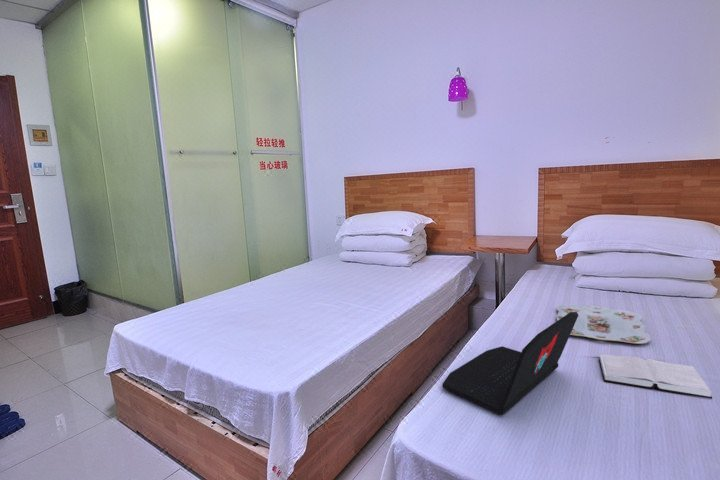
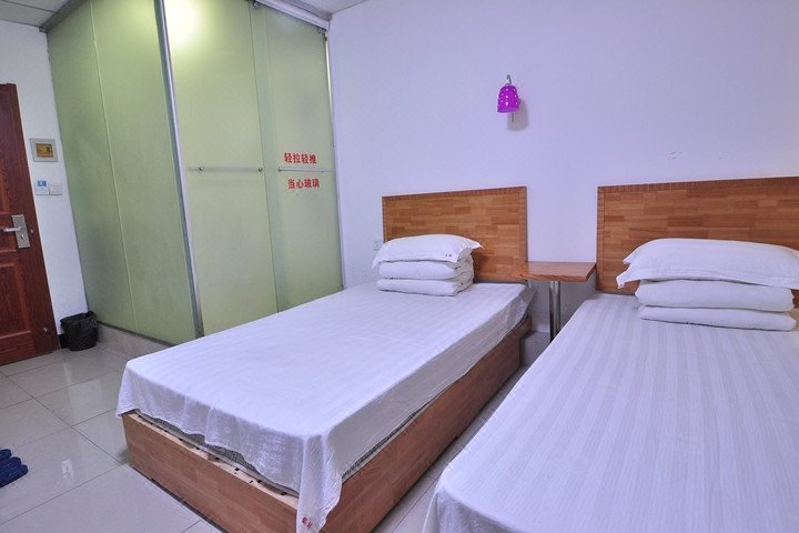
- hardback book (649, 372)
- laptop (508, 348)
- serving tray (598, 322)
